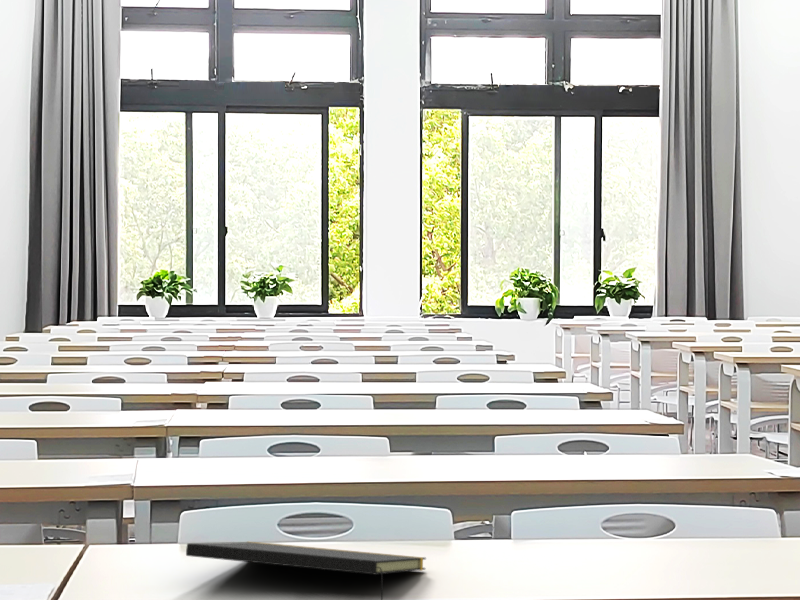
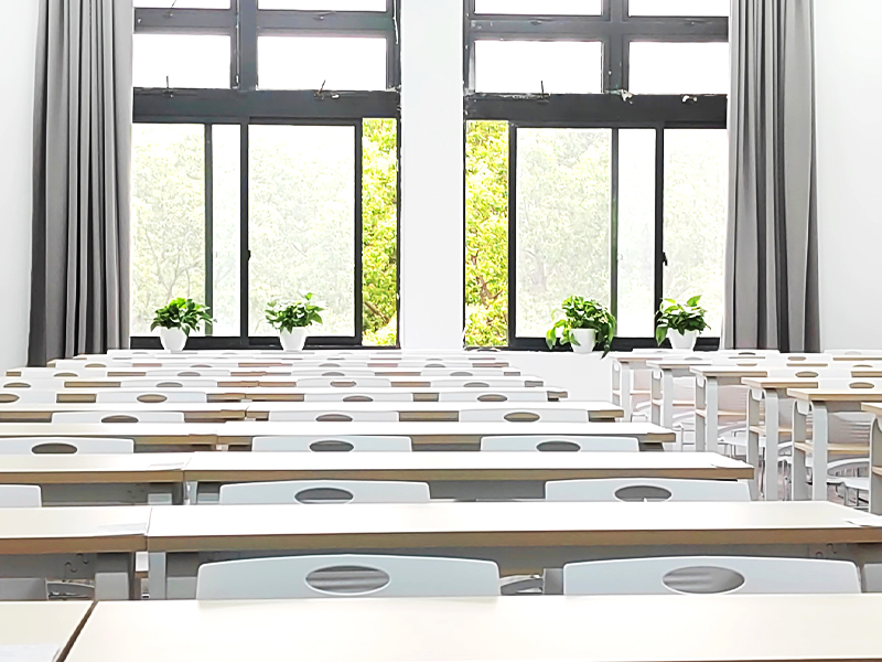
- notepad (309, 556)
